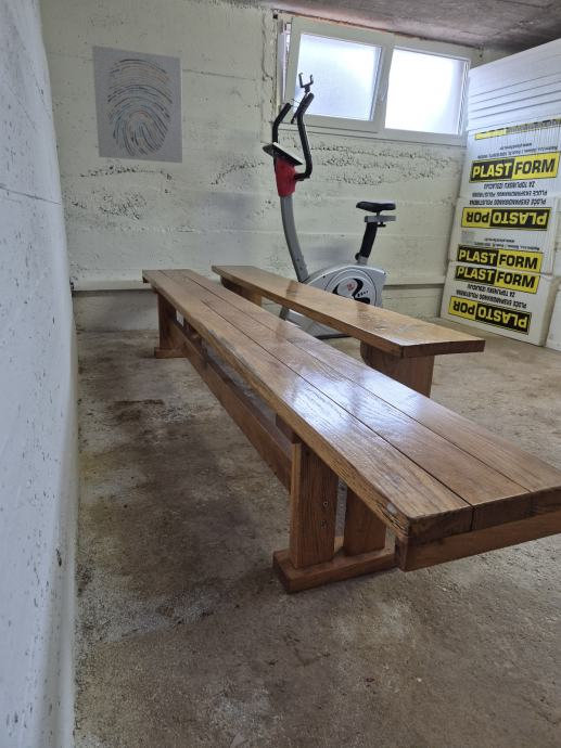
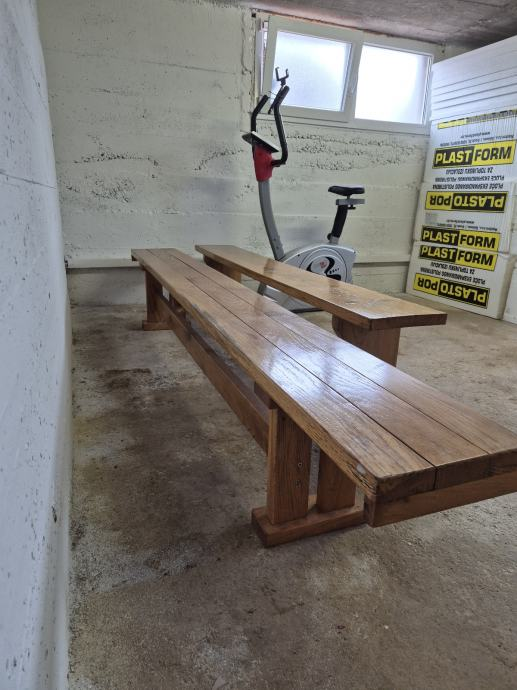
- wall art (139, 107)
